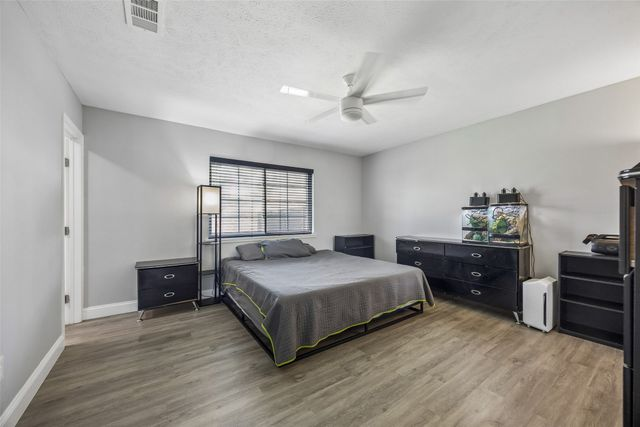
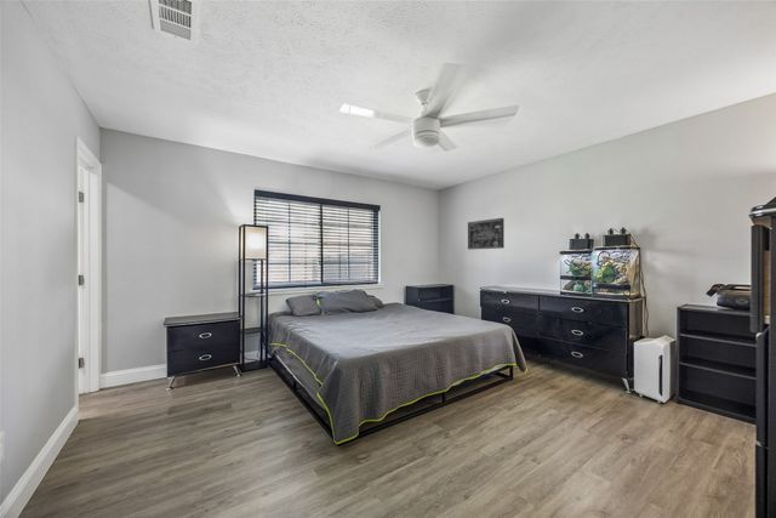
+ wall art (484, 234)
